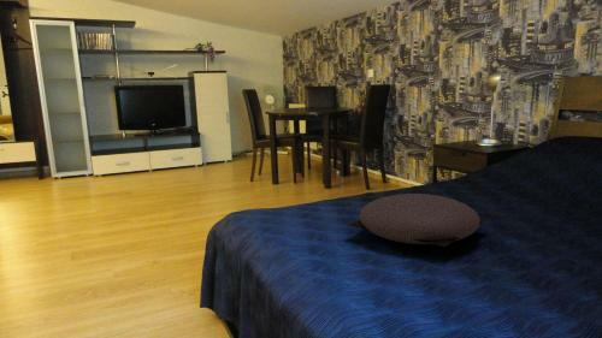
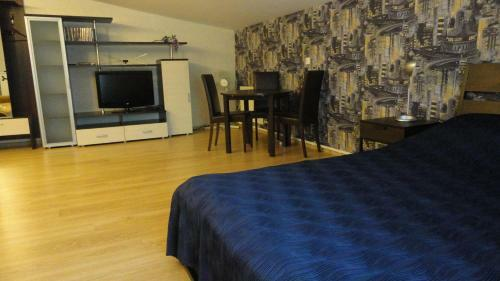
- cushion (417, 217)
